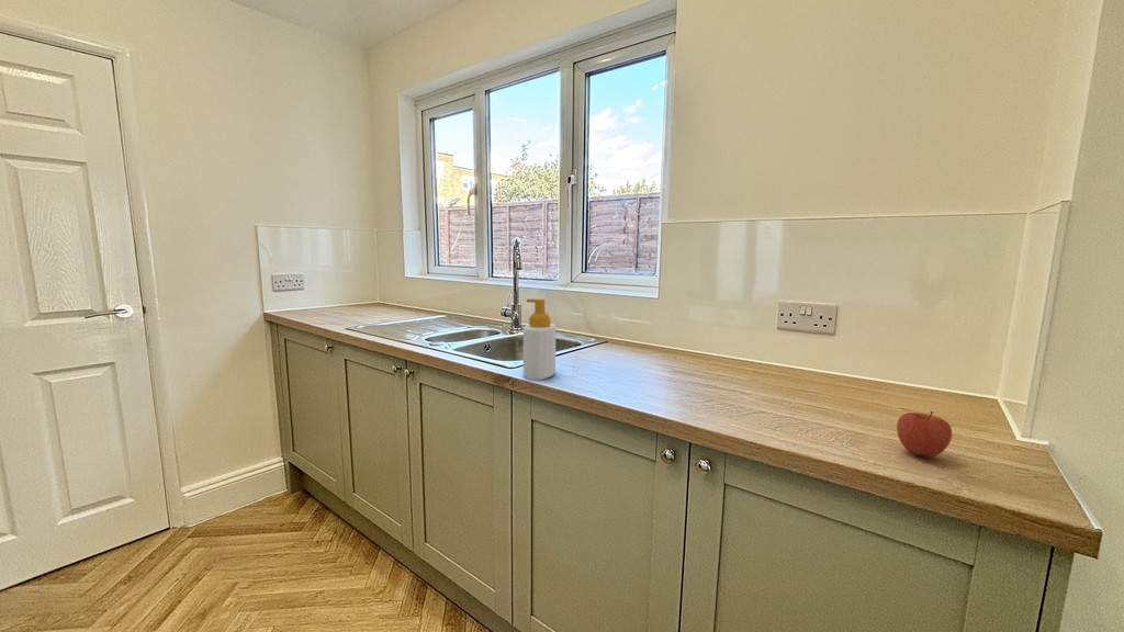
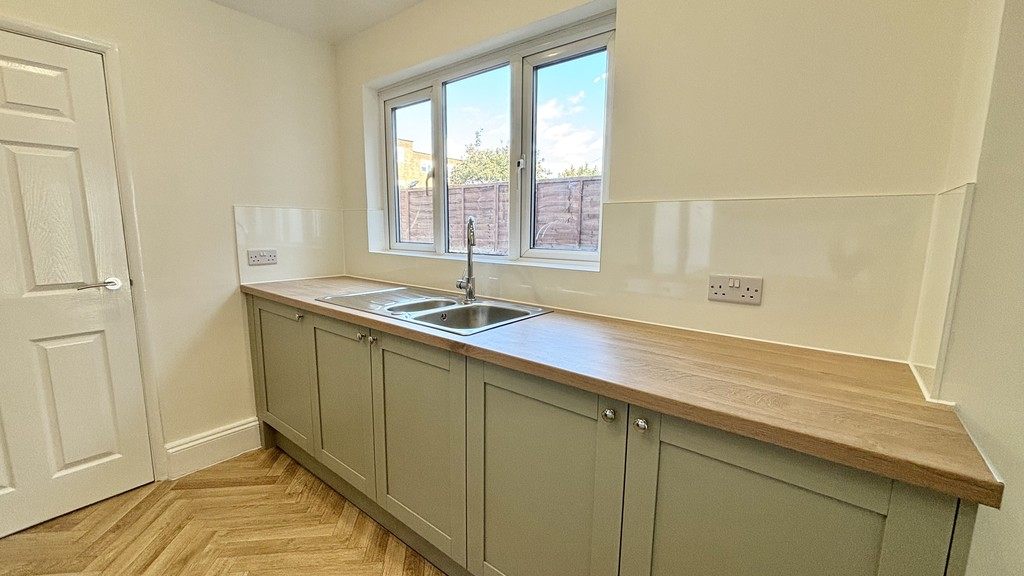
- soap bottle (539, 337)
- apple (923, 431)
